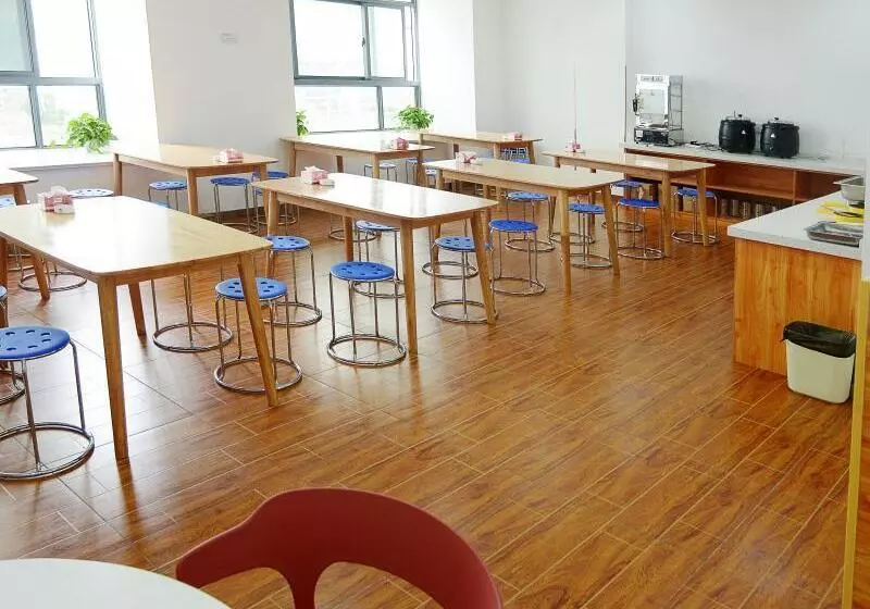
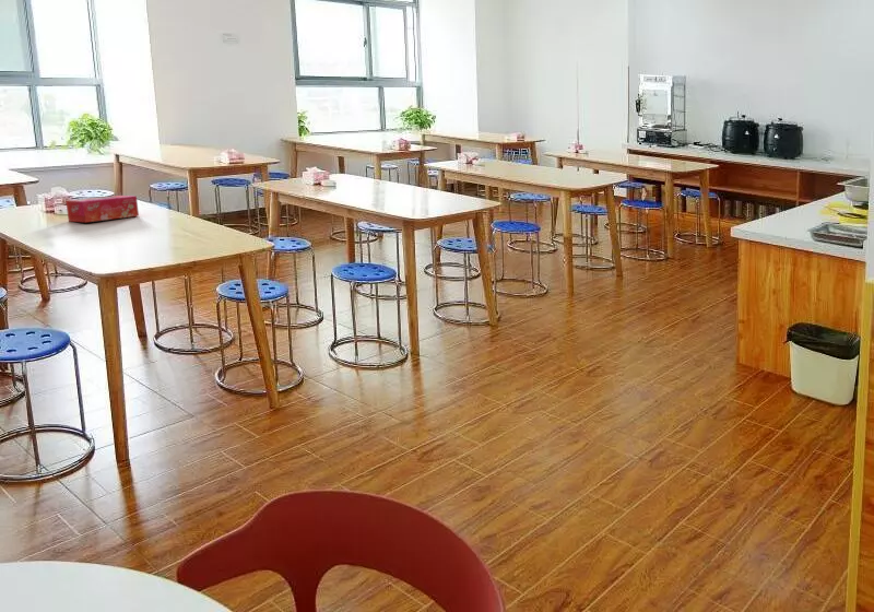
+ tissue box (103, 208)
